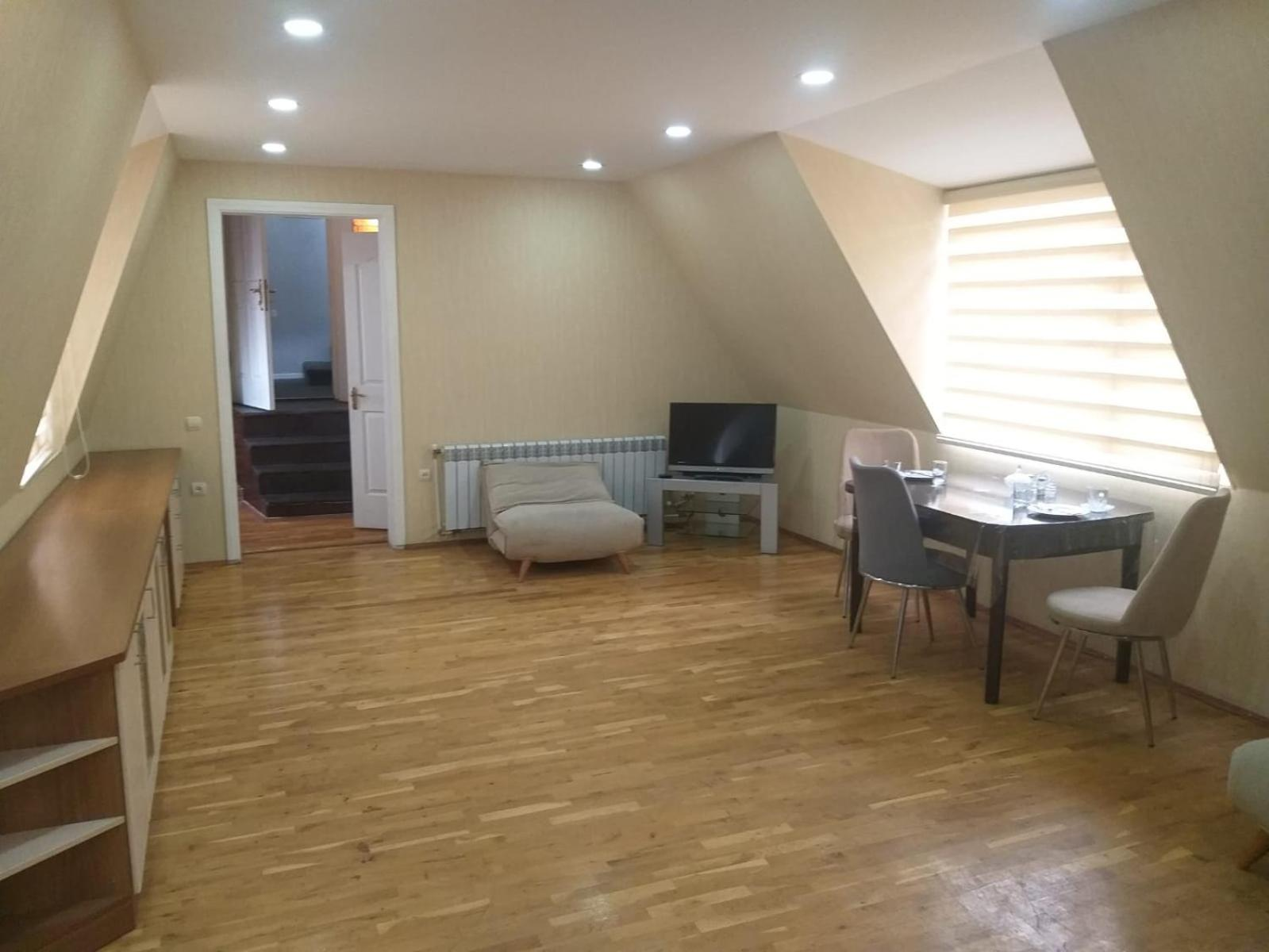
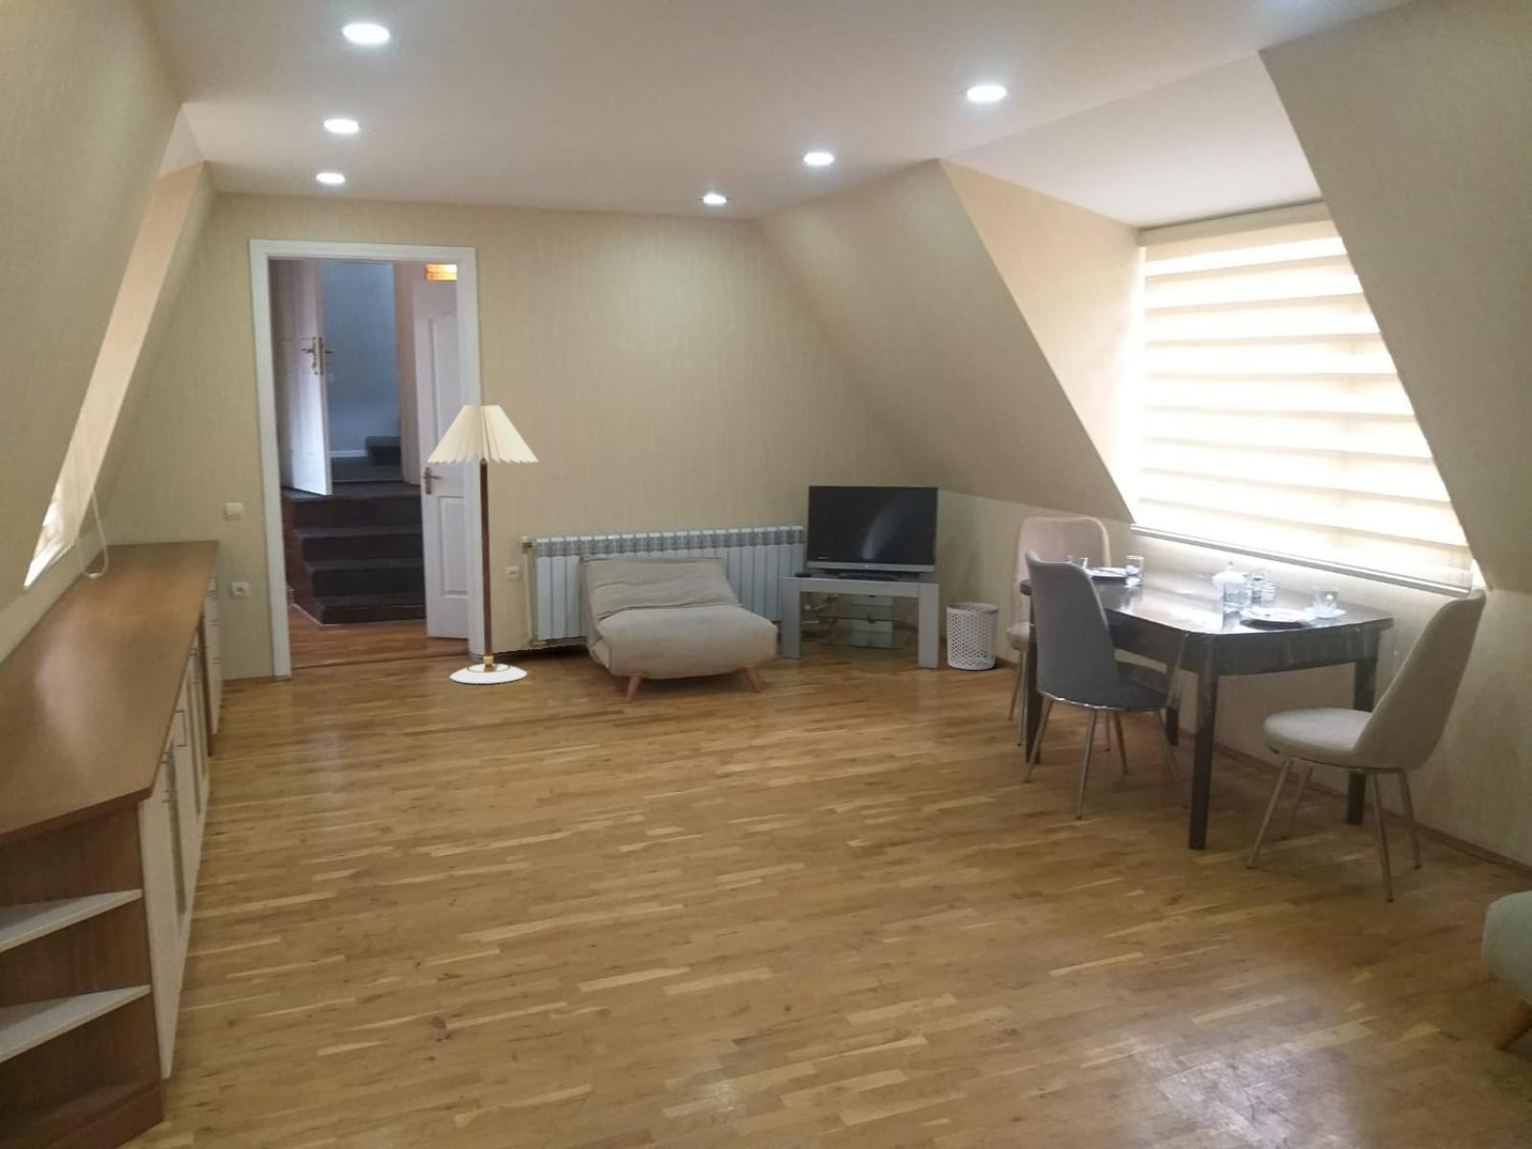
+ floor lamp (485, 542)
+ waste bin (972, 635)
